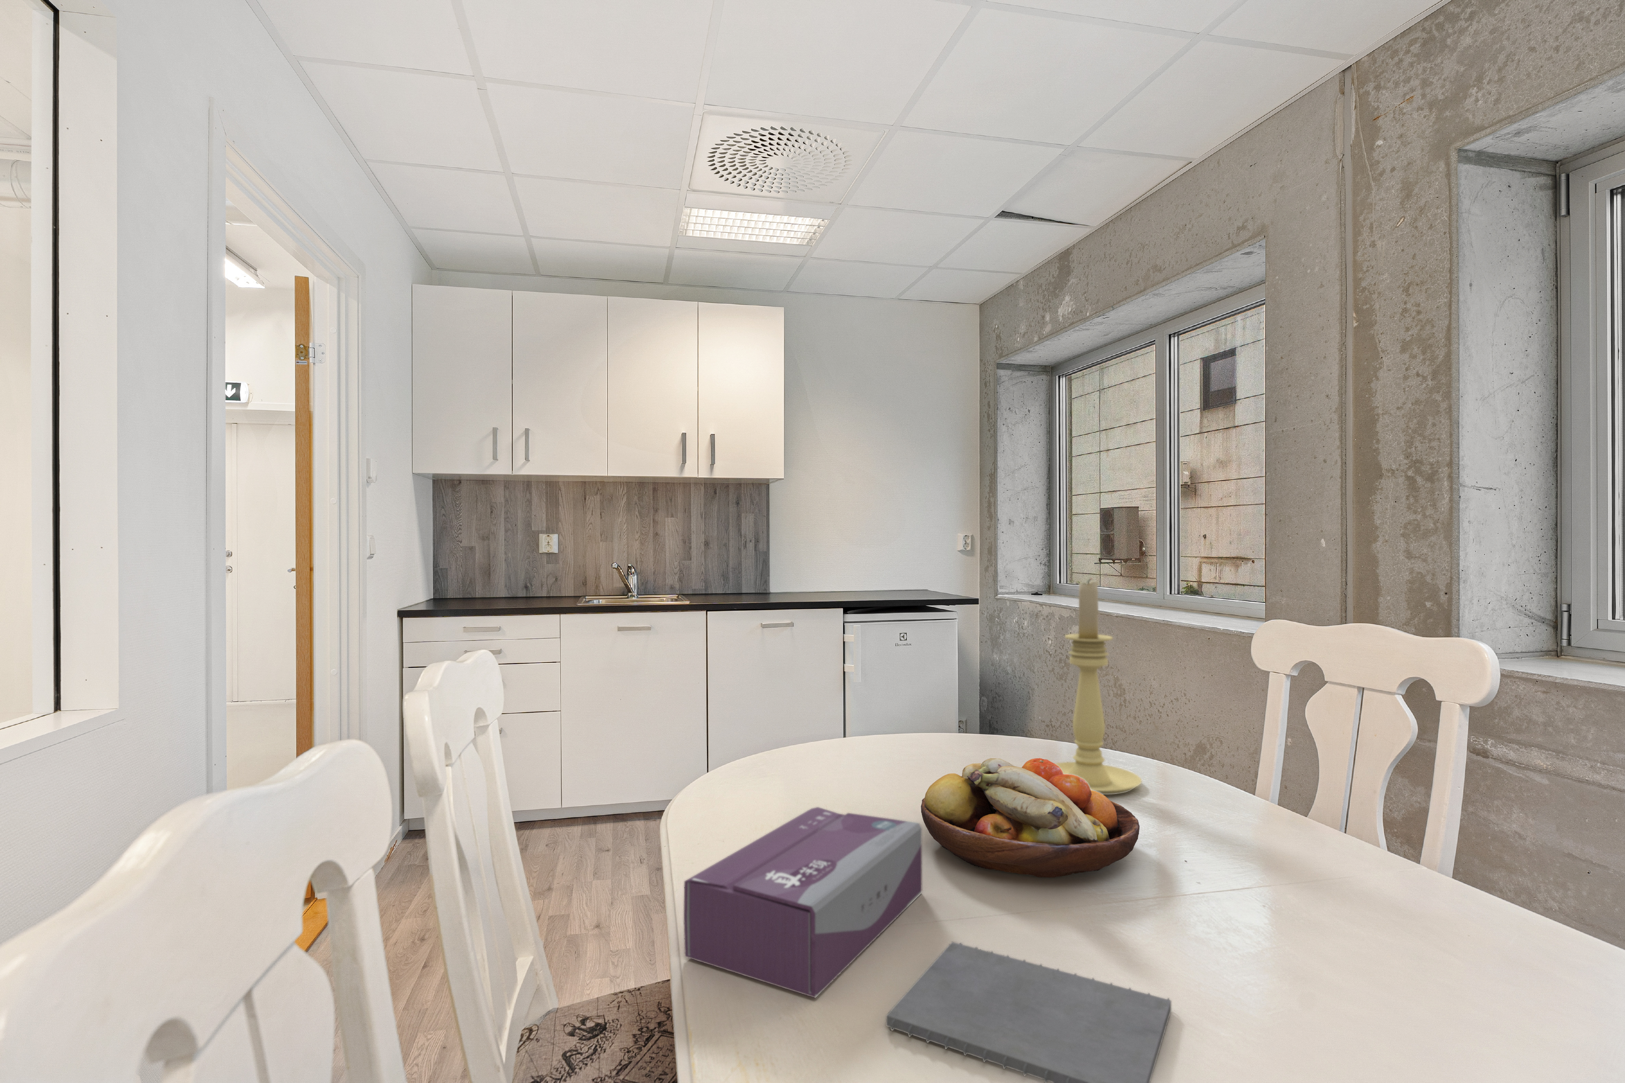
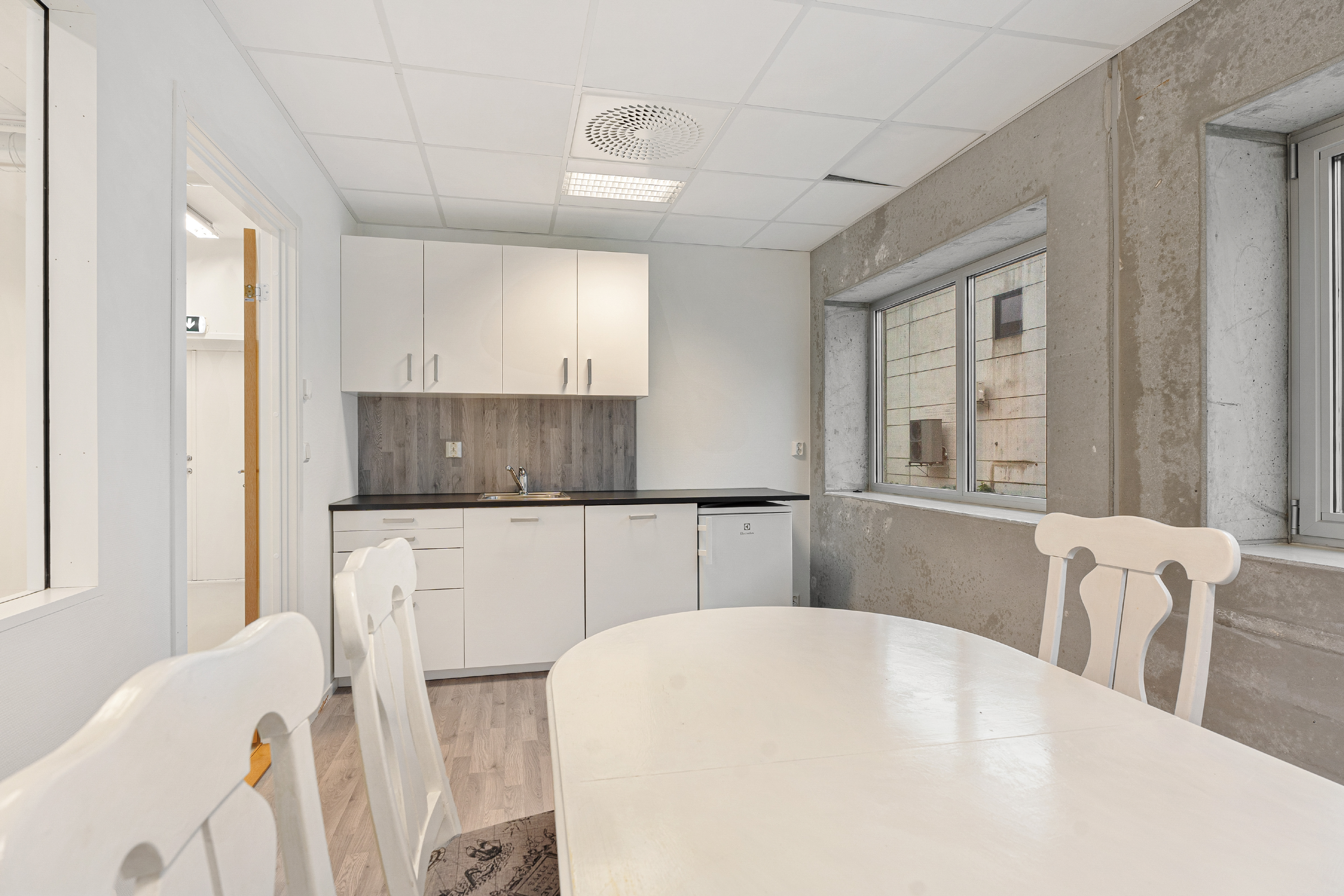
- tissue box (812, 884)
- candle holder (1088, 679)
- fruit bowl (1028, 801)
- notepad (1030, 1013)
